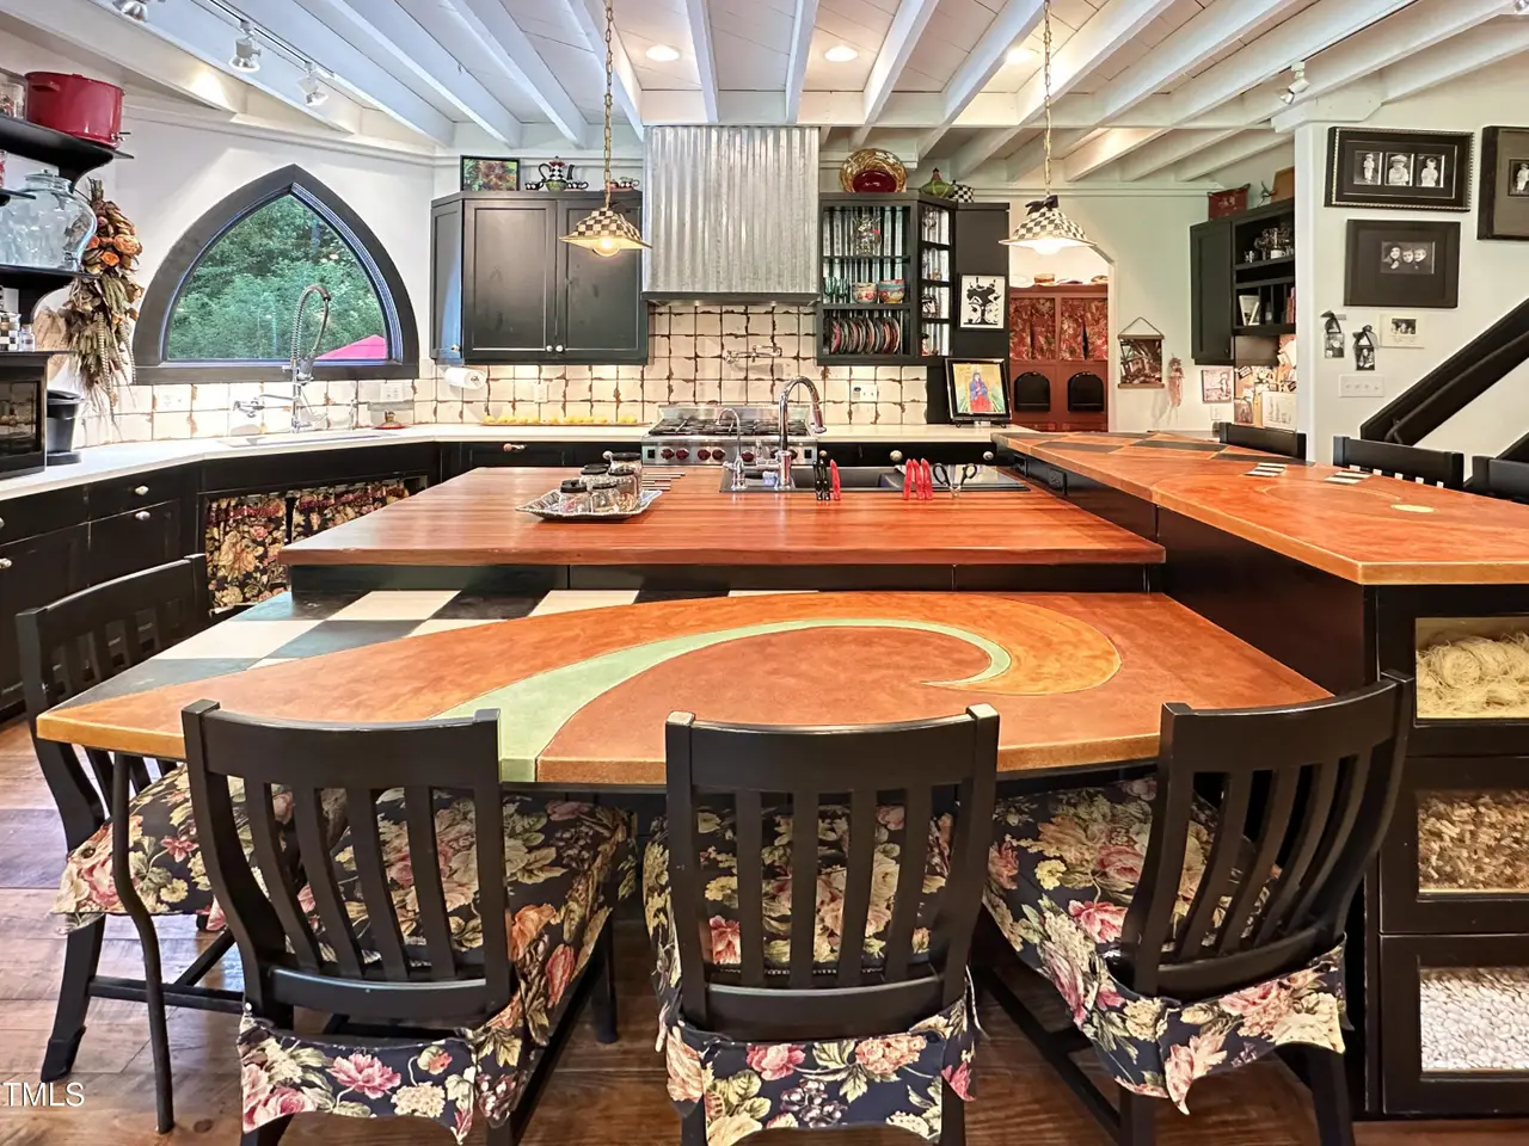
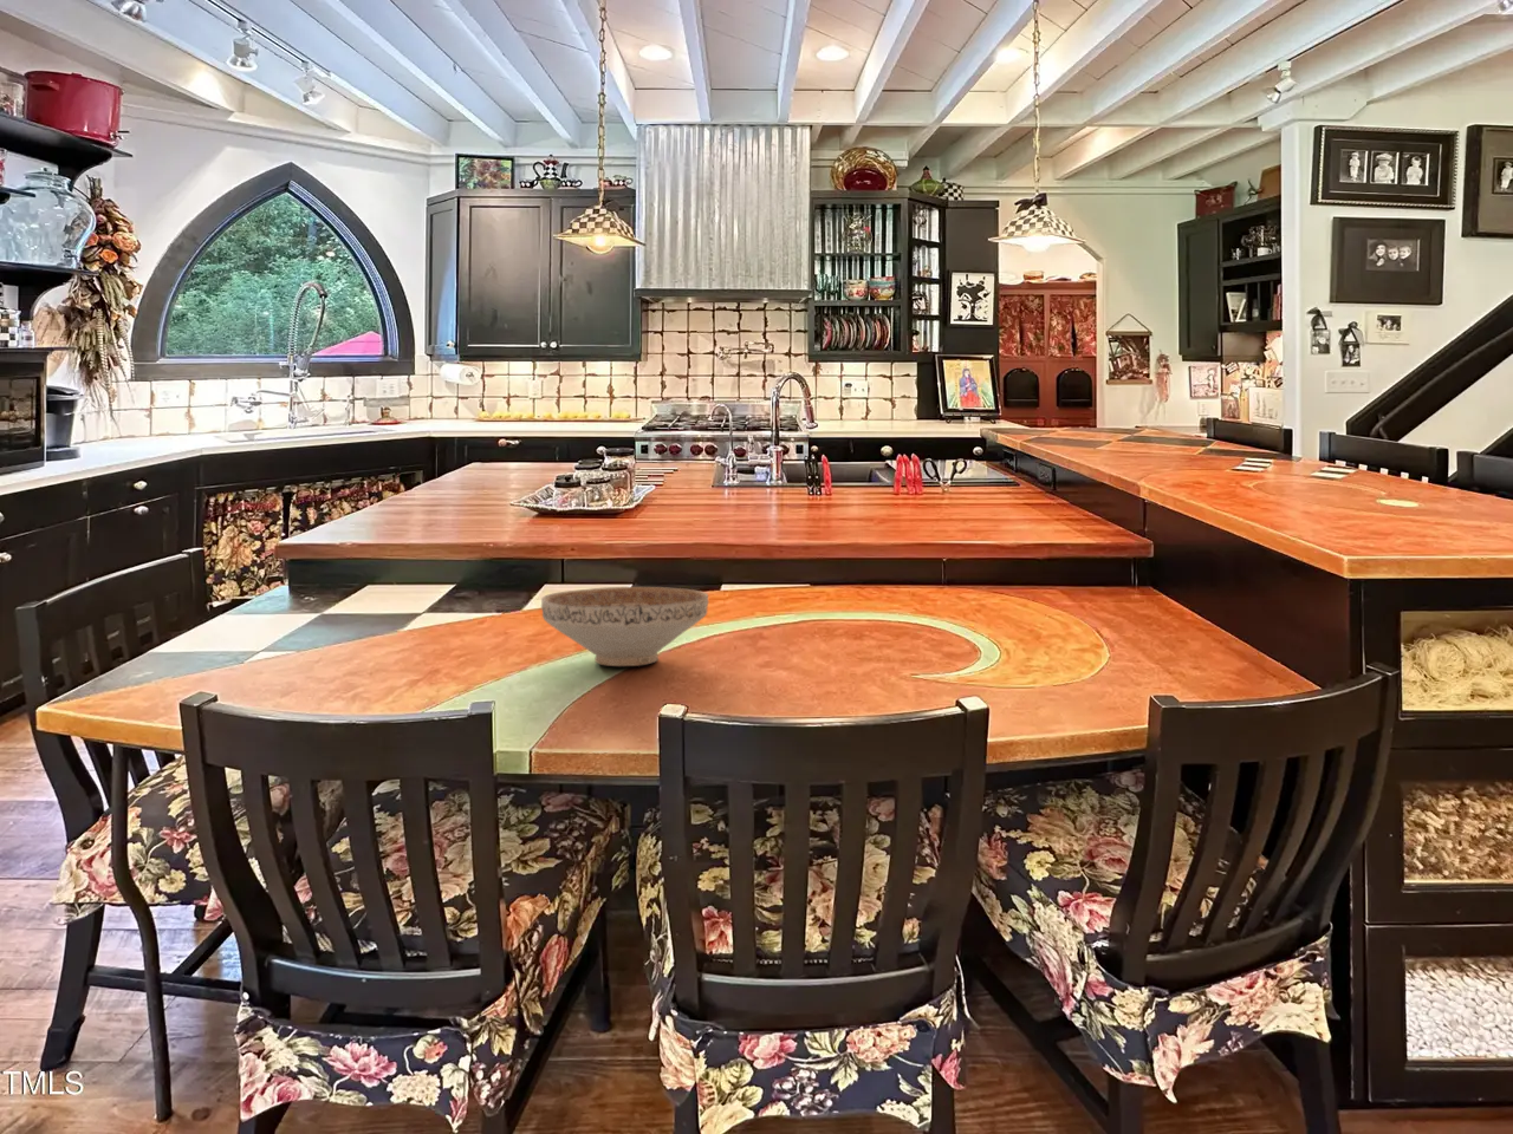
+ decorative bowl (625, 628)
